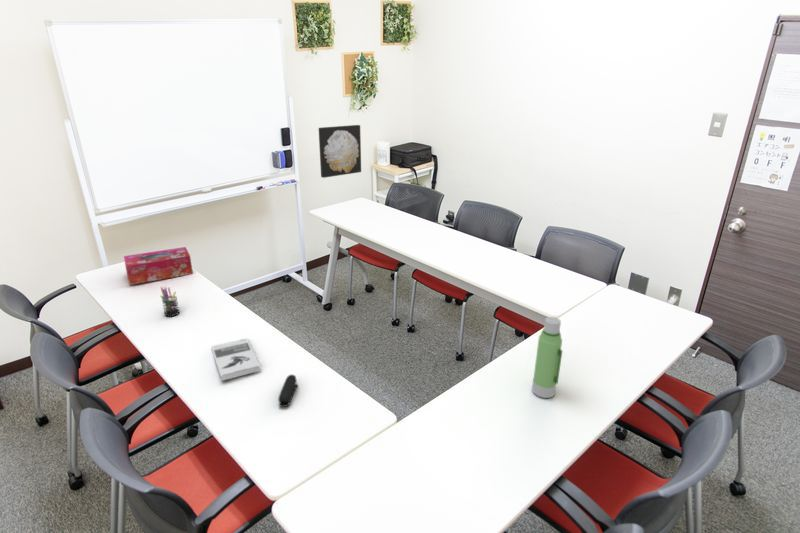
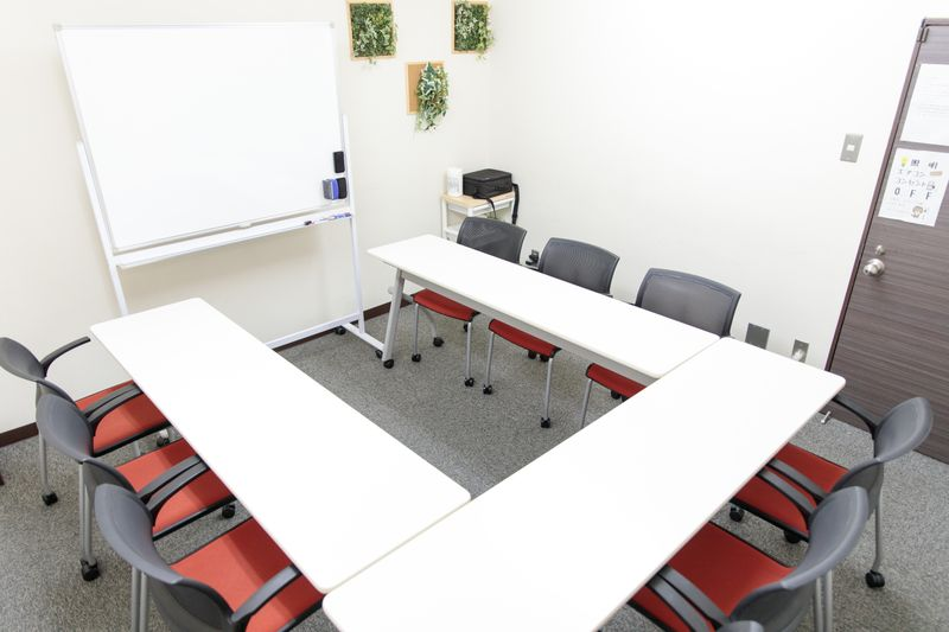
- book (235, 358)
- wall art (340, 150)
- stapler (287, 389)
- pen holder (168, 301)
- tissue box (158, 265)
- water bottle (548, 357)
